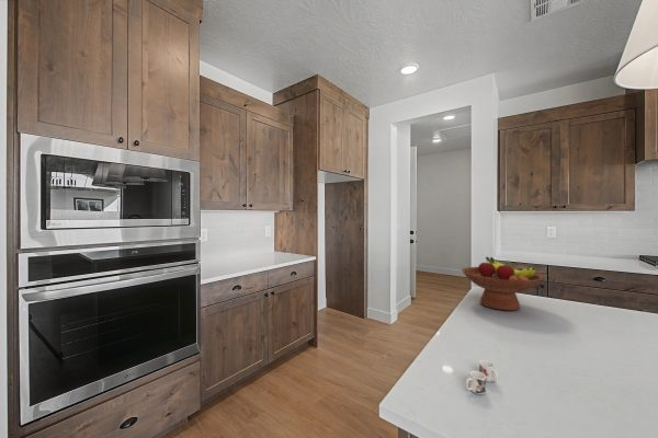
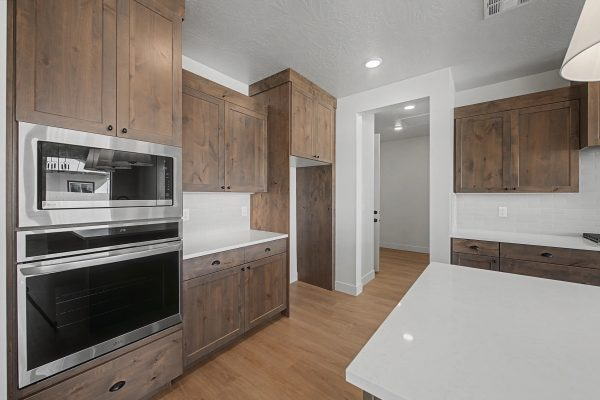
- fruit bowl (499, 283)
- mug (484, 378)
